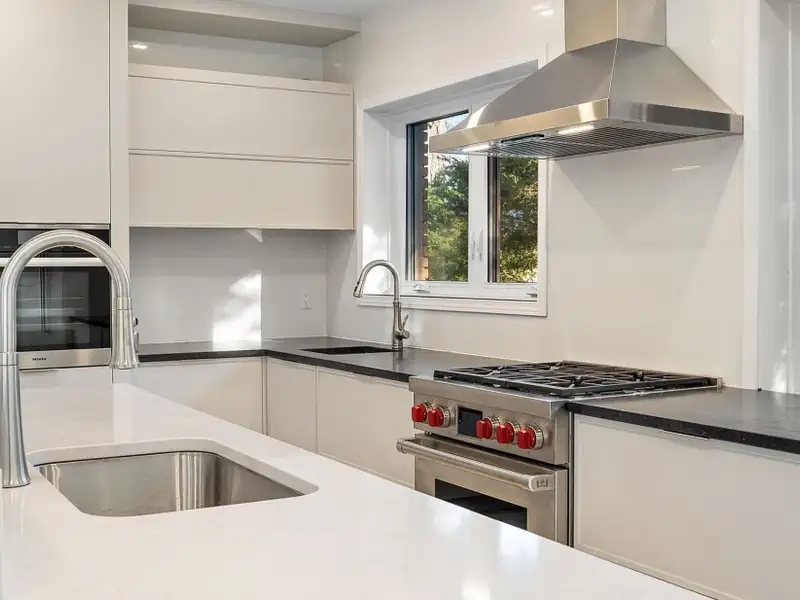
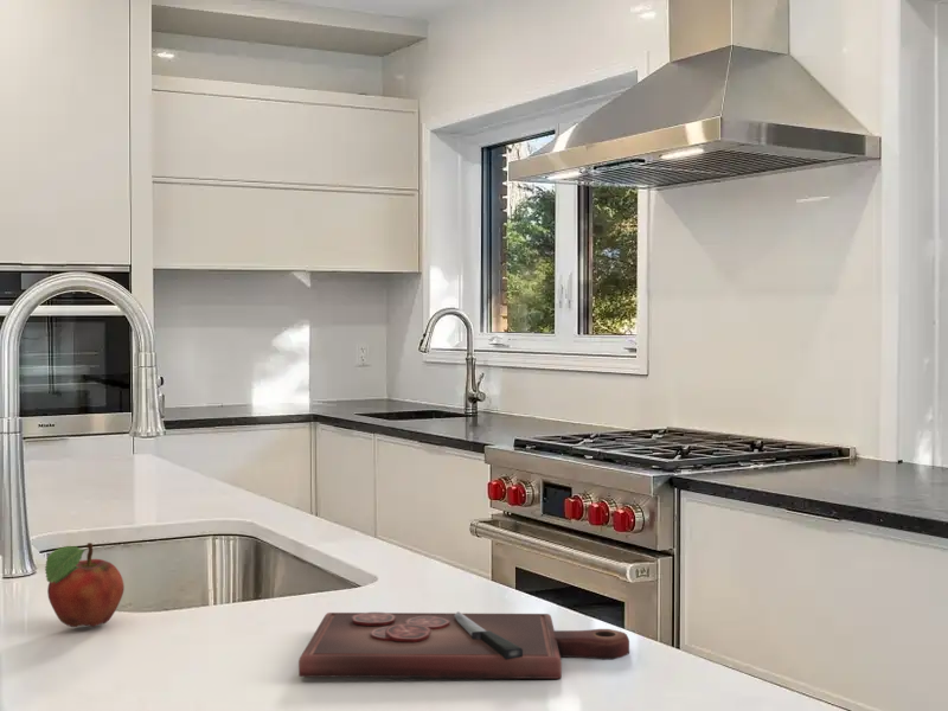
+ cutting board (448, 636)
+ fruit (82, 584)
